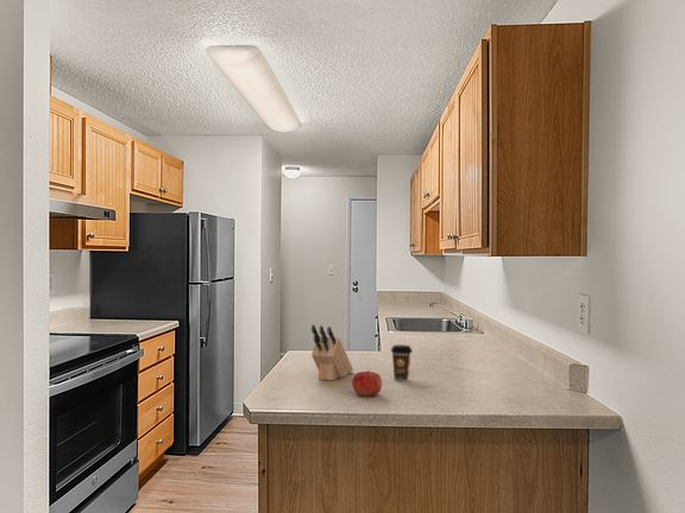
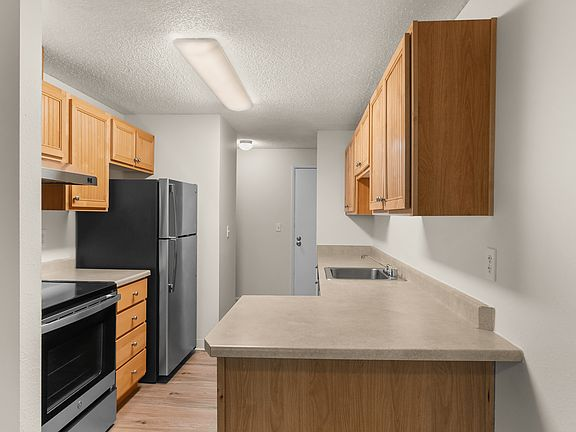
- knife block (331, 349)
- coffee cup (401, 362)
- fruit (366, 381)
